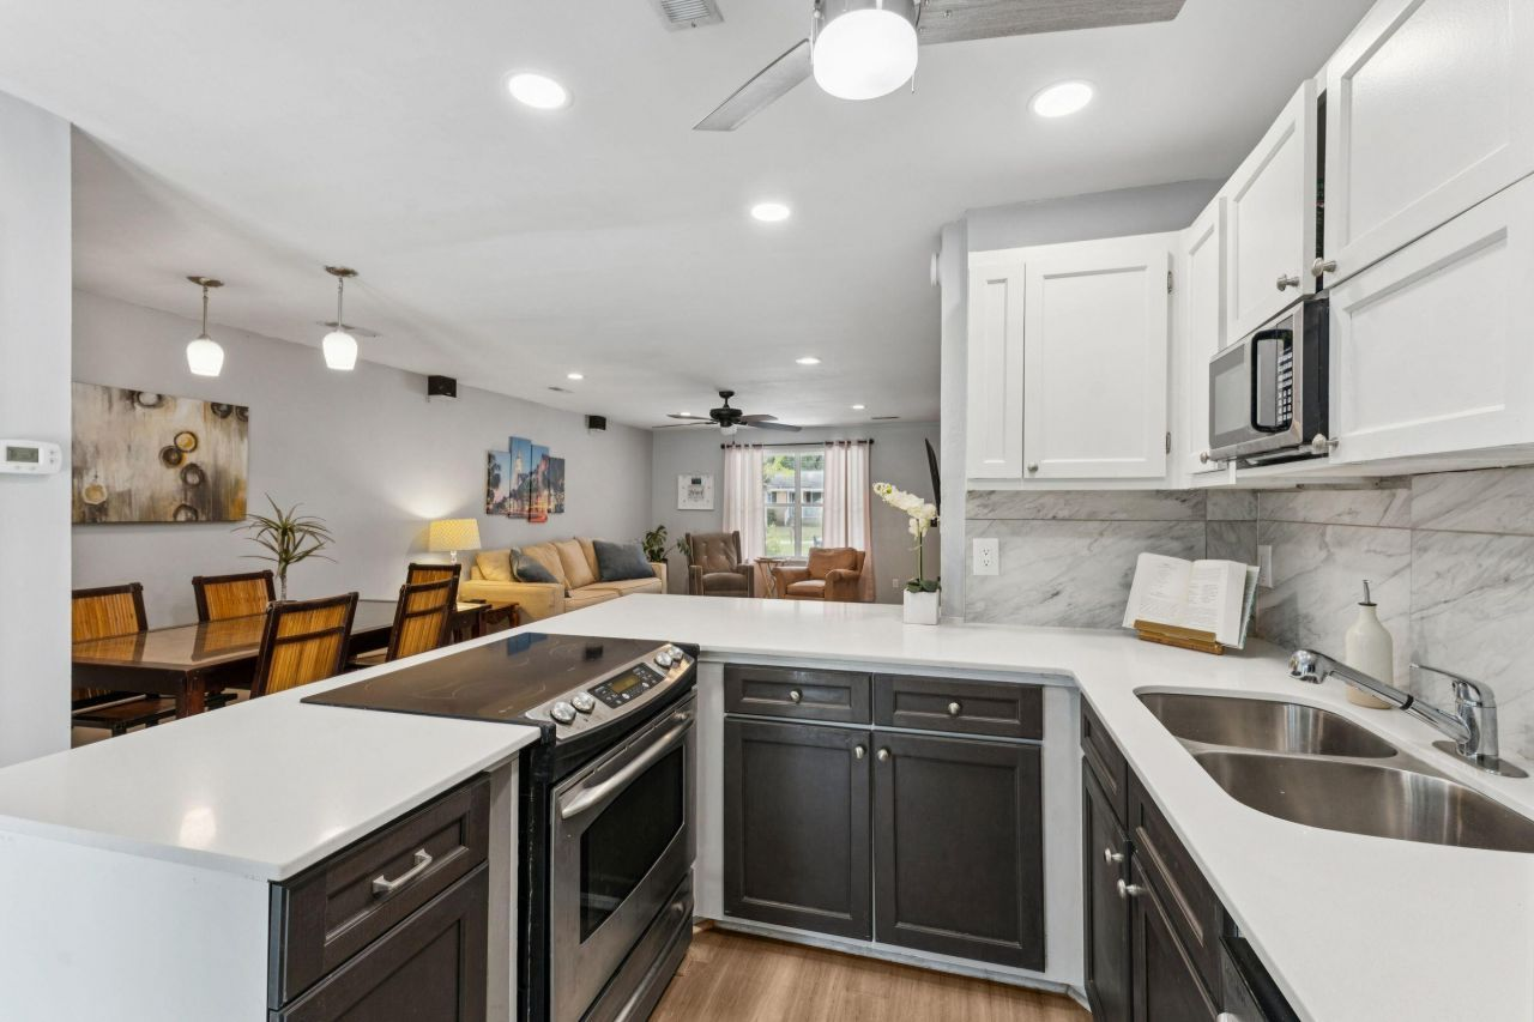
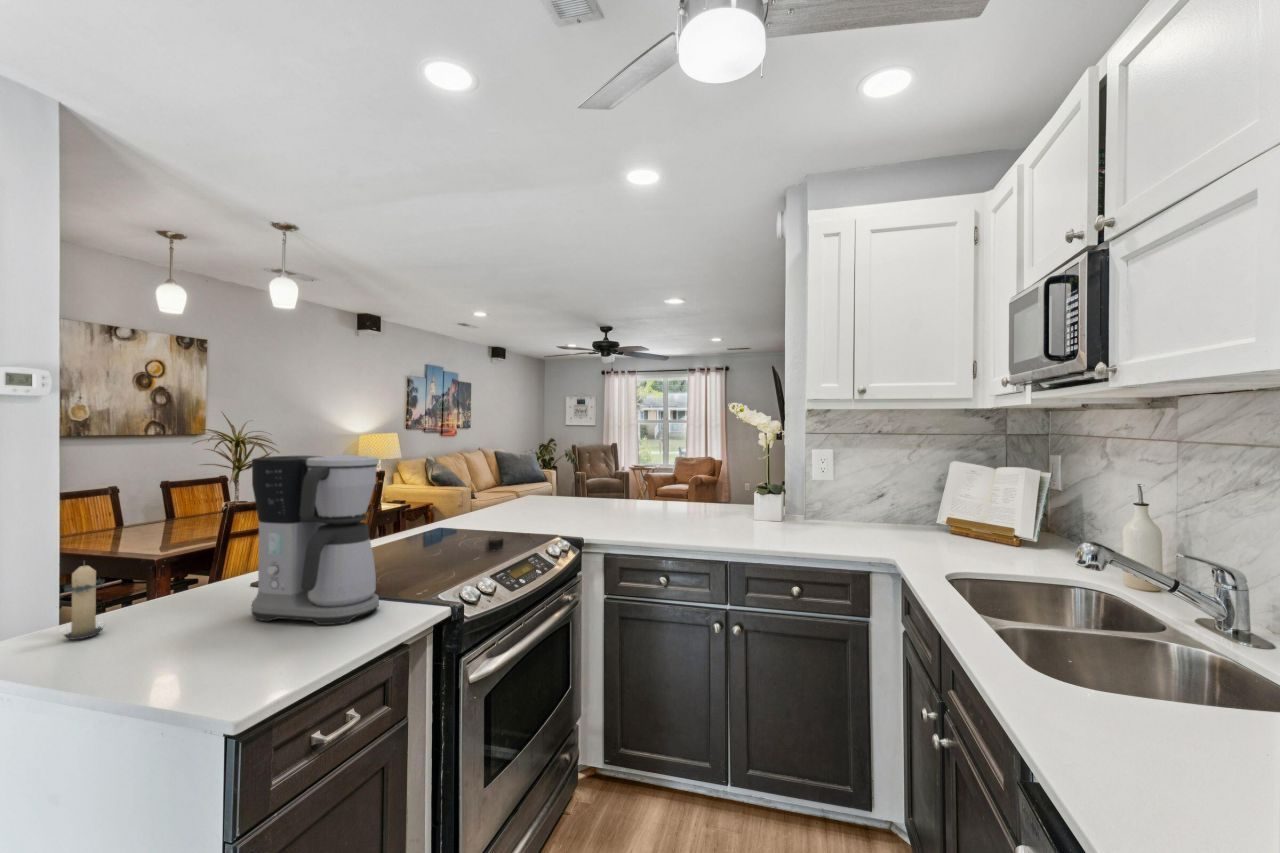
+ coffee maker (310, 535)
+ candle (83, 598)
